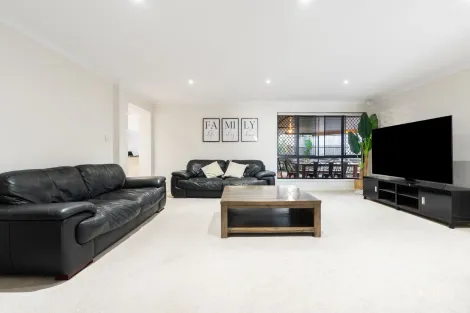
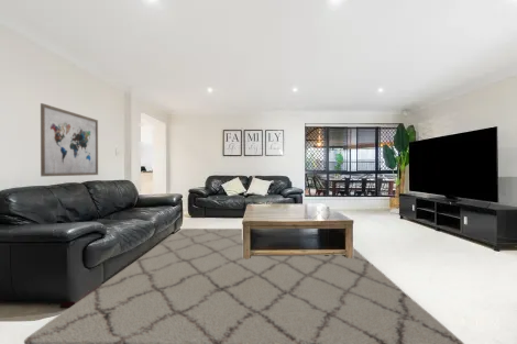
+ rug (252, 258)
+ wall art (73, 144)
